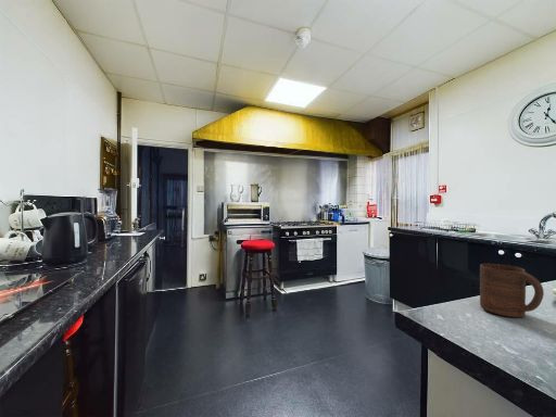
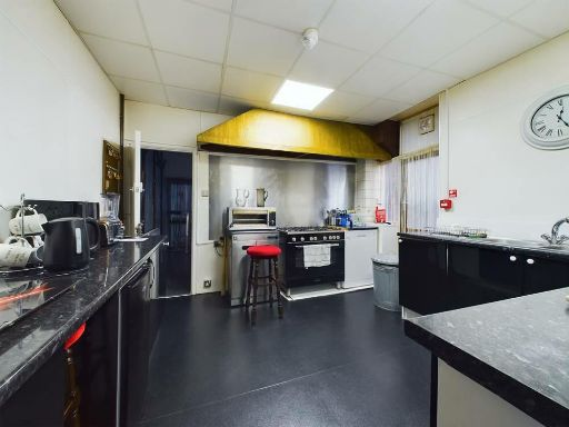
- cup (508, 290)
